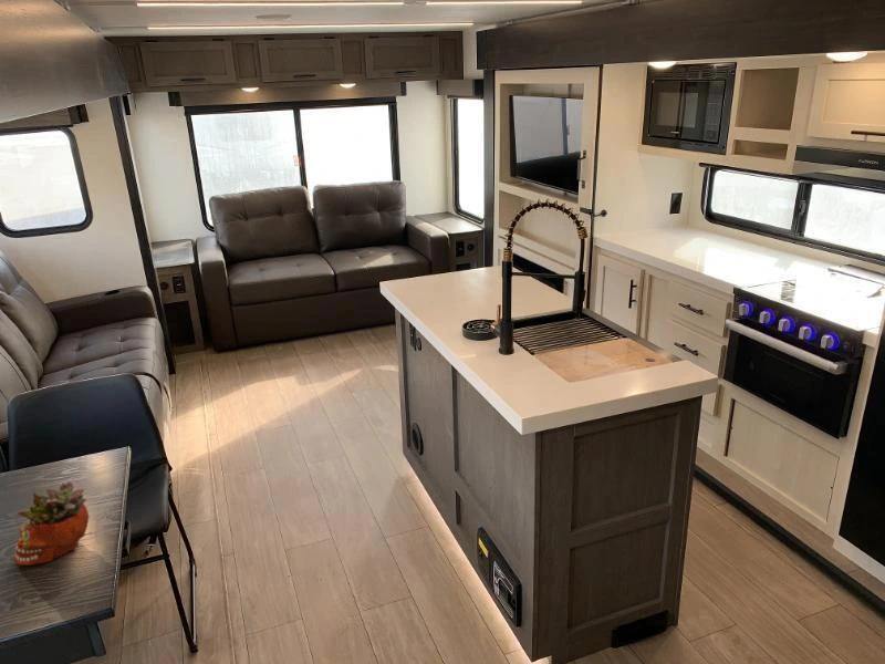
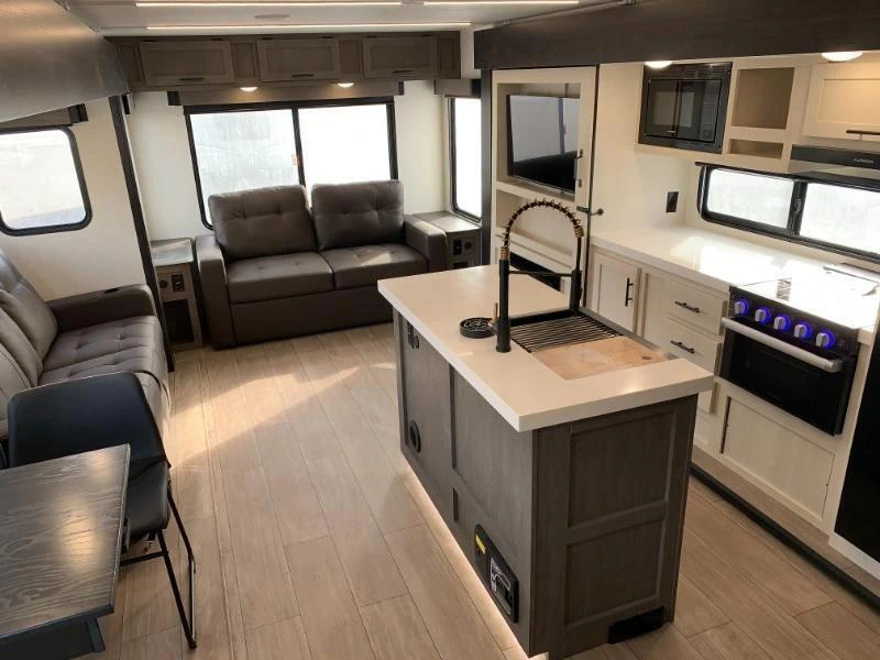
- succulent planter (49, 521)
